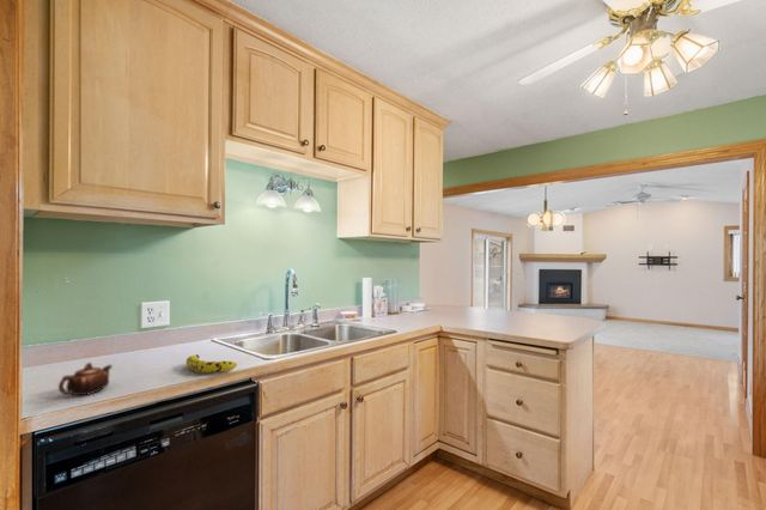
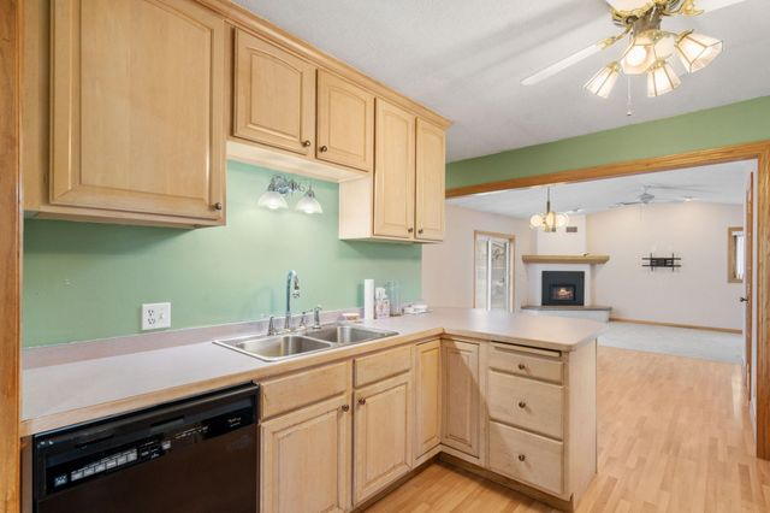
- teapot (86, 377)
- fruit (211, 362)
